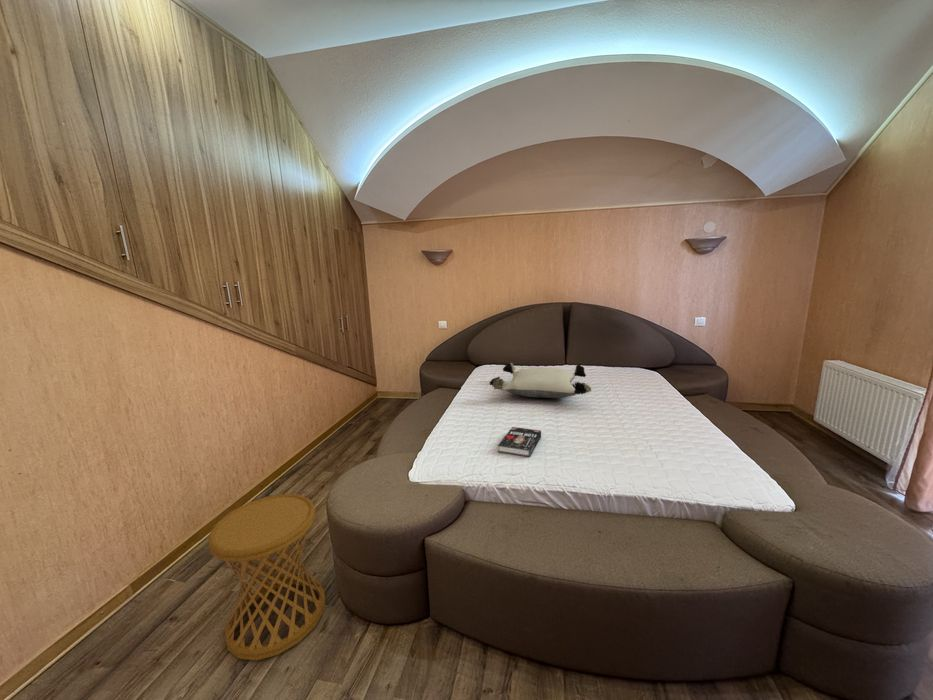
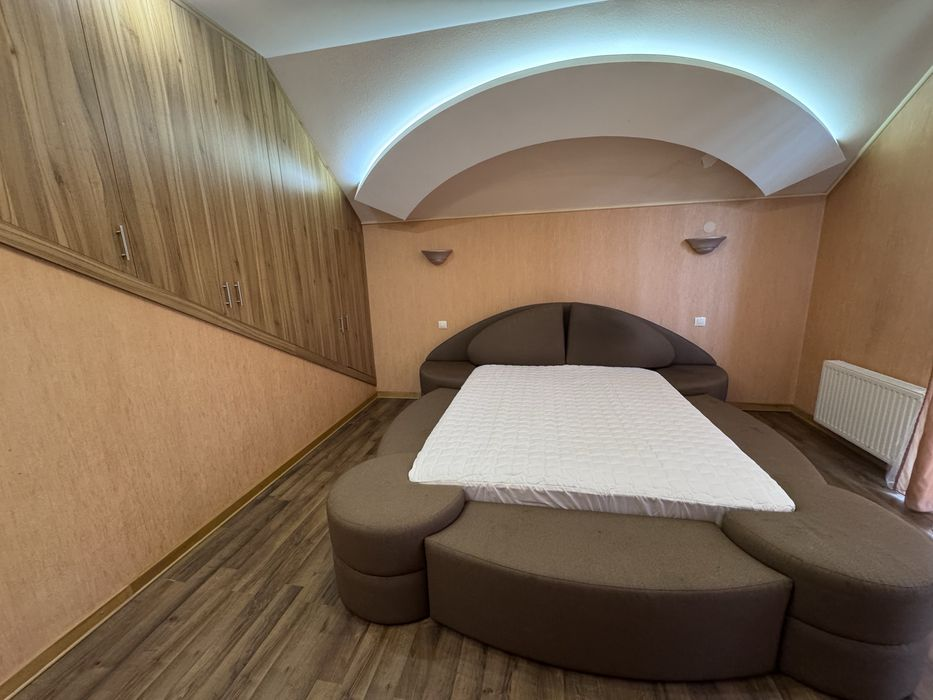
- book (520, 440)
- side table (271, 569)
- pillow (541, 381)
